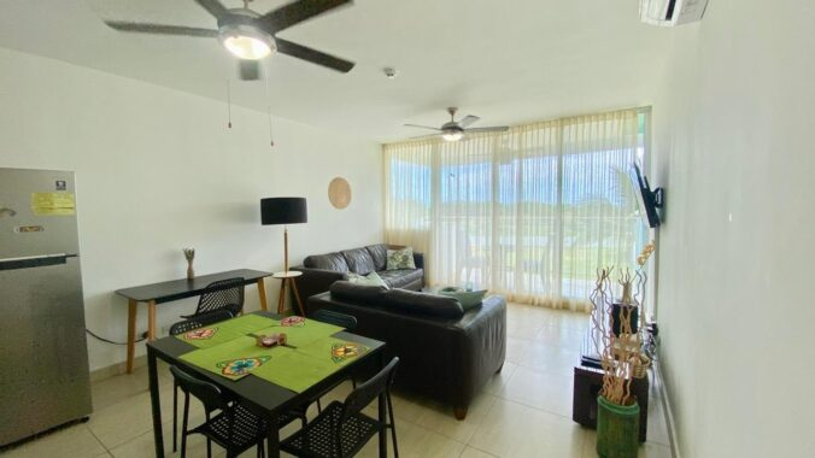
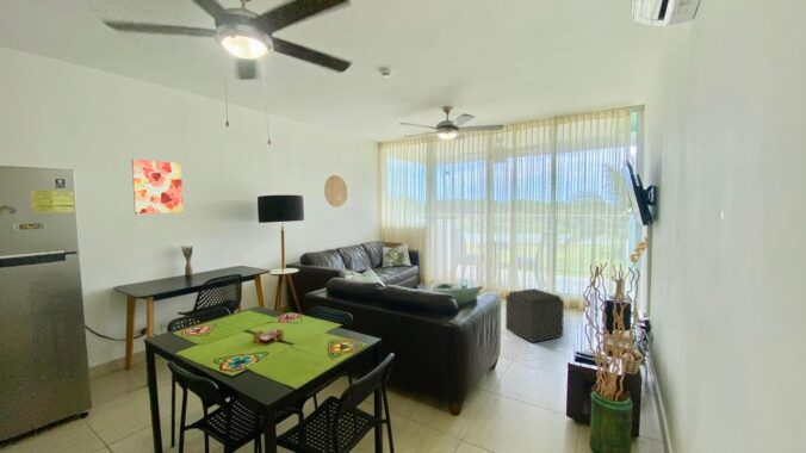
+ ottoman (533, 312)
+ wall art (159, 187)
